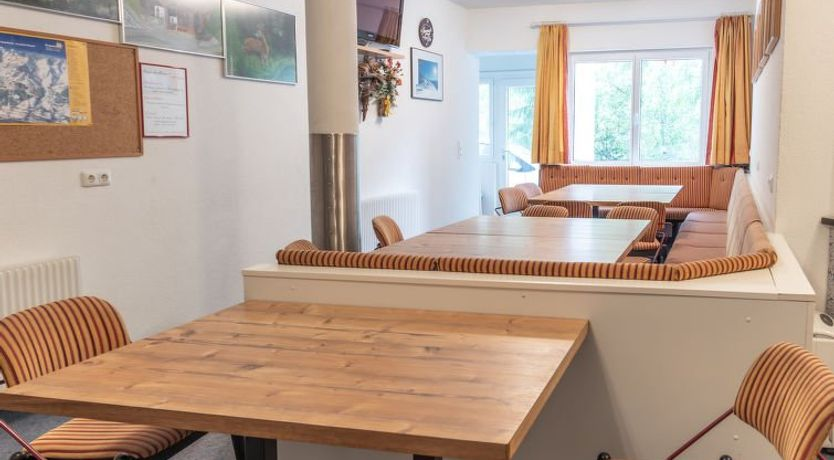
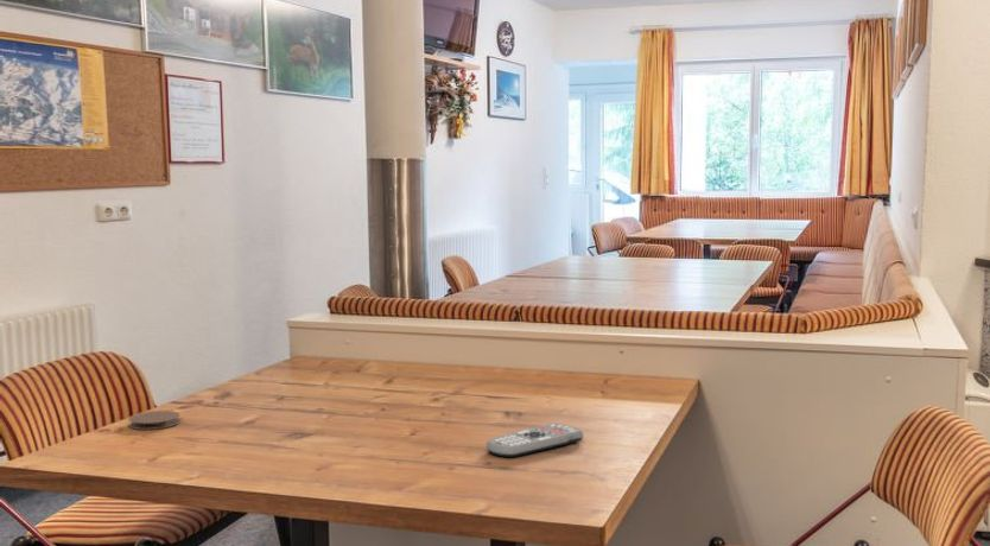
+ coaster (154, 419)
+ remote control (533, 440)
